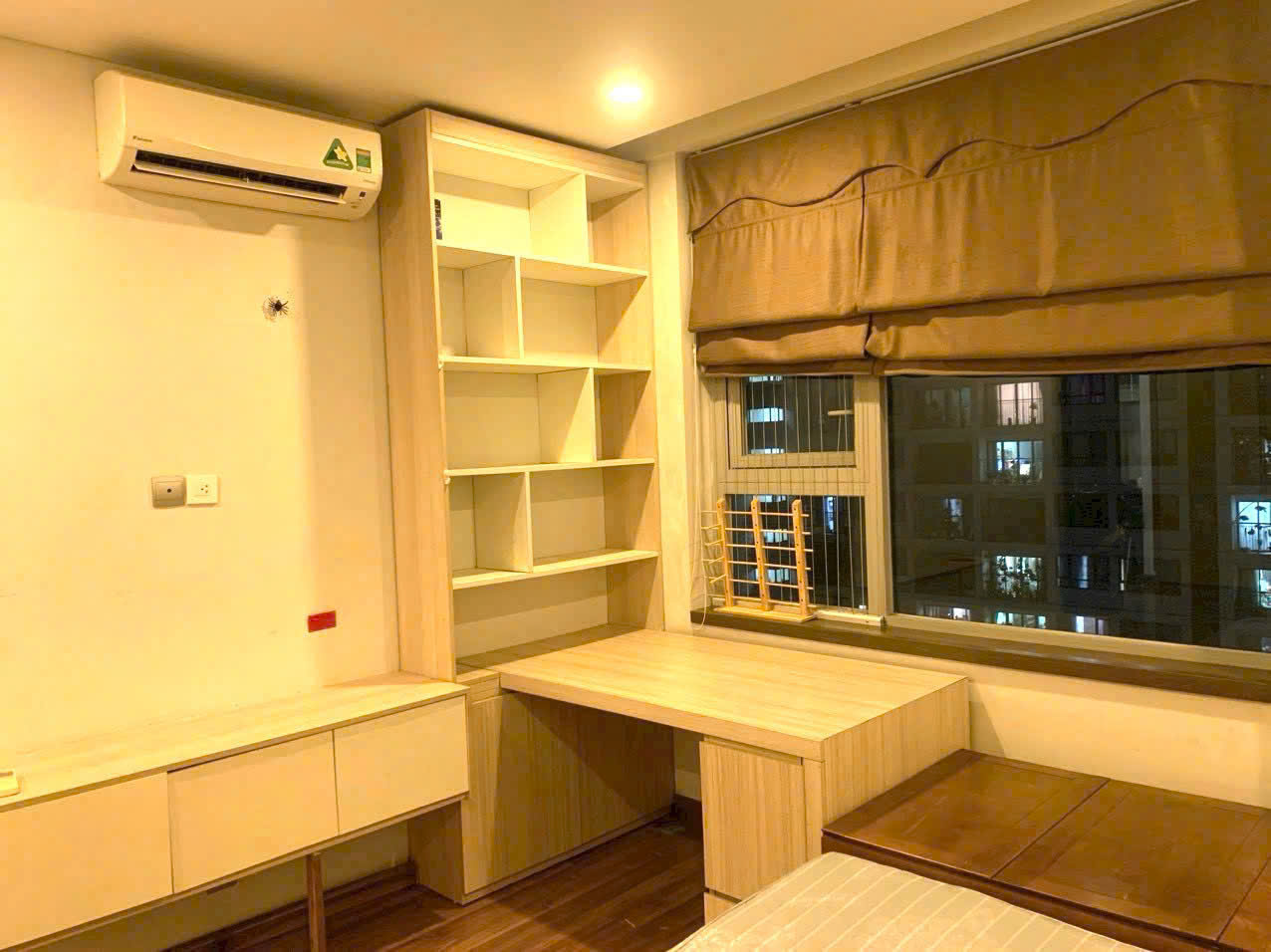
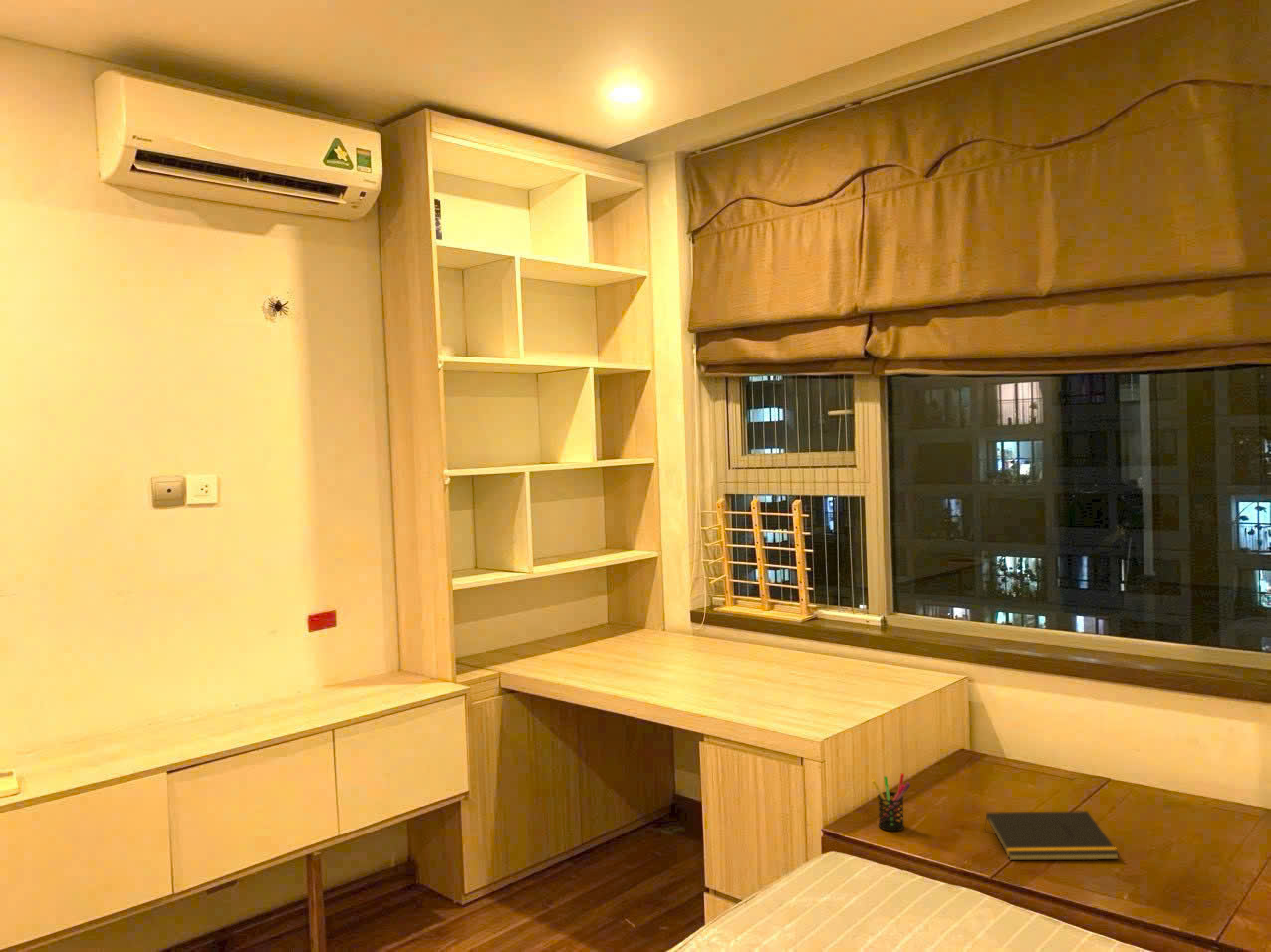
+ pen holder (890, 799)
+ notepad (1050, 834)
